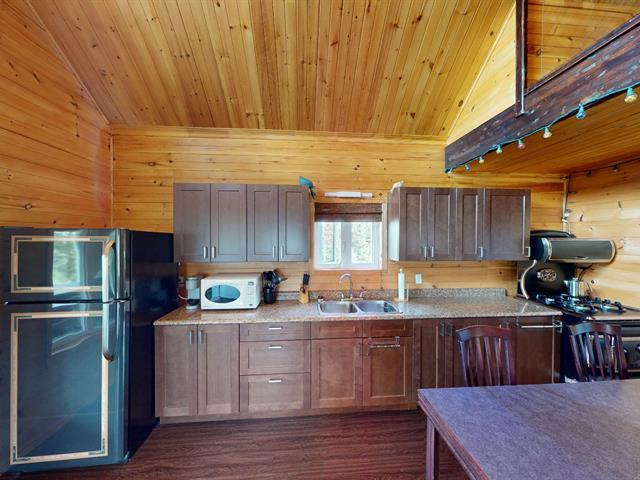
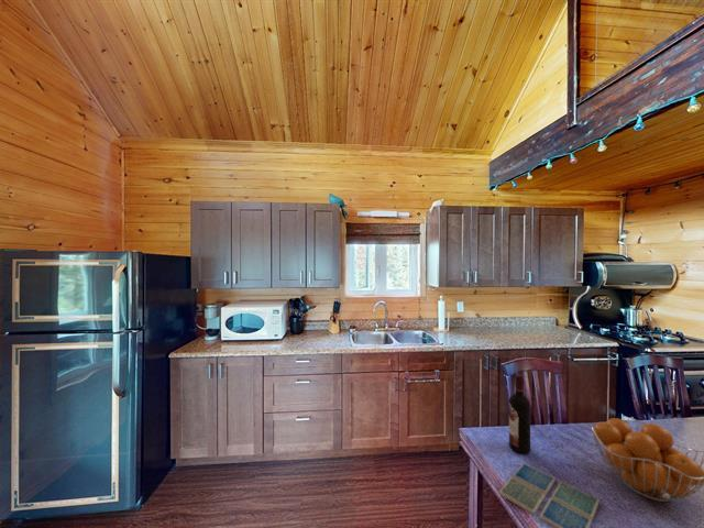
+ fruit basket (646, 457)
+ wine bottle (519, 411)
+ drink coaster (550, 497)
